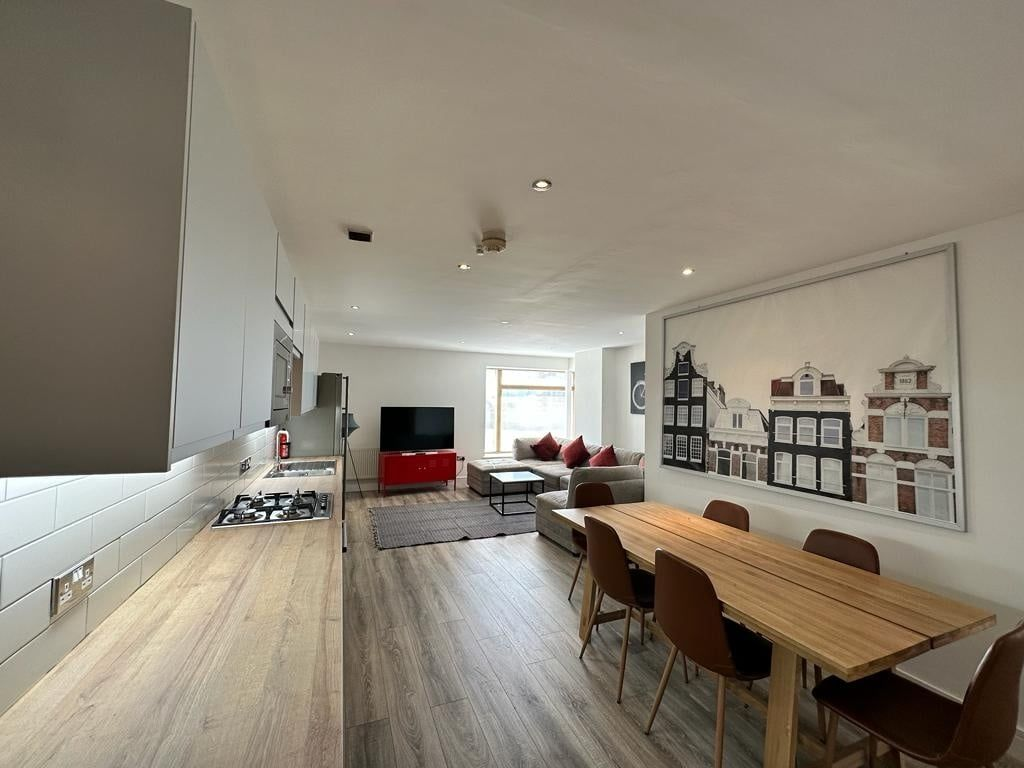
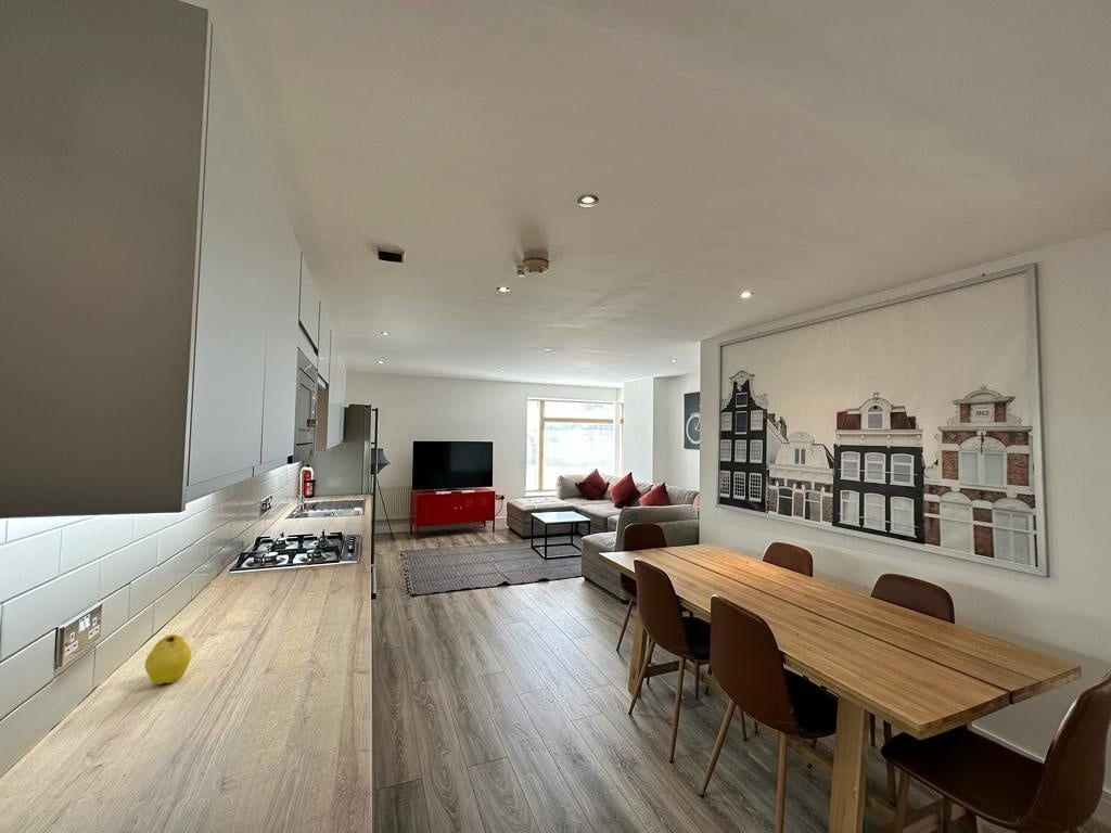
+ fruit (168, 657)
